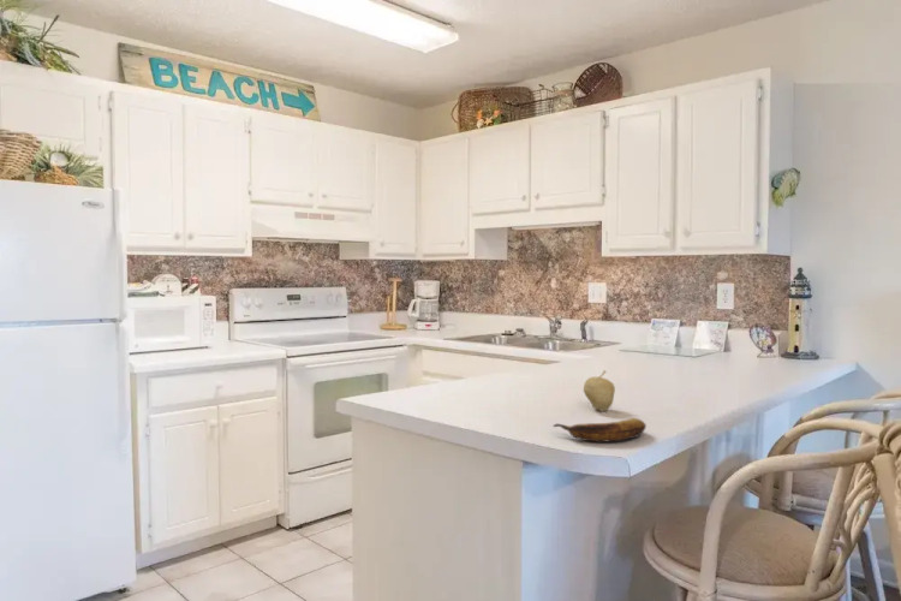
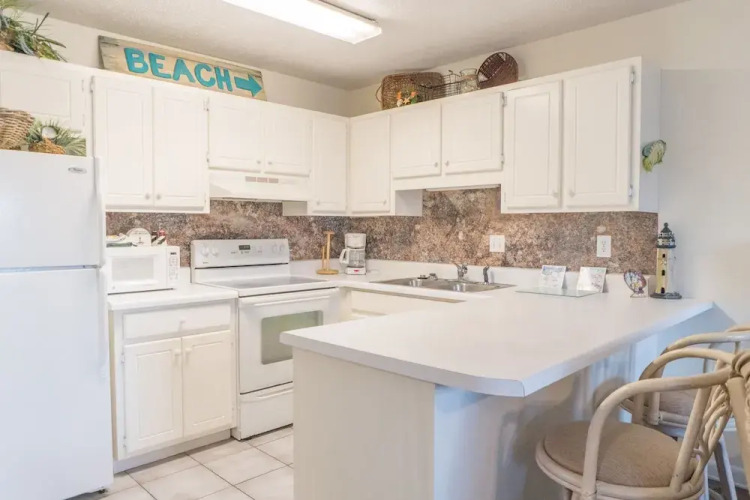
- banana (607, 427)
- fruit (598, 389)
